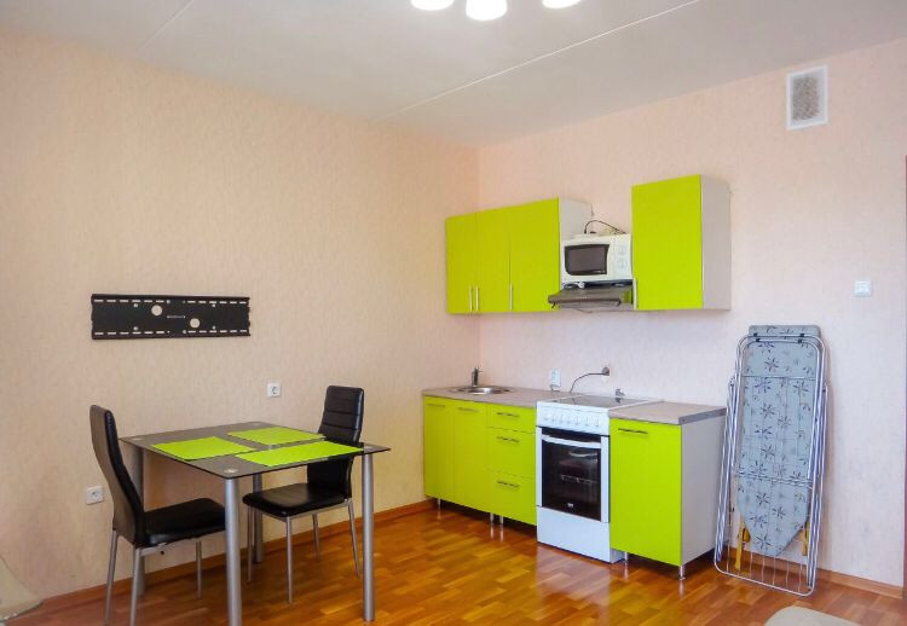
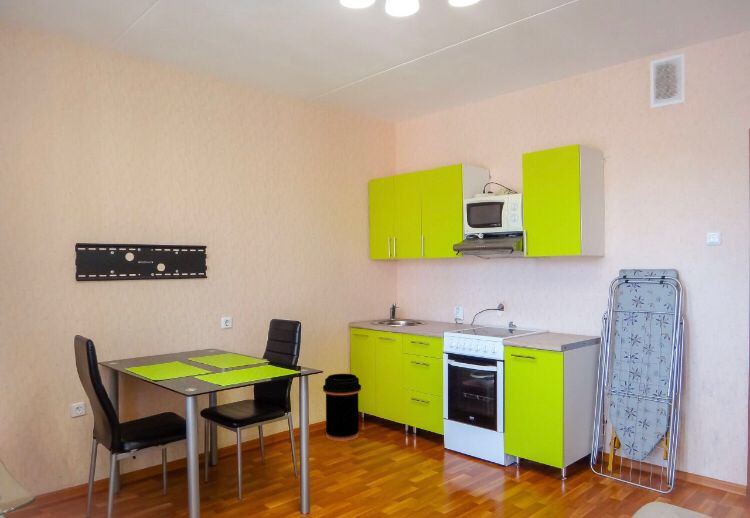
+ trash can (342, 405)
